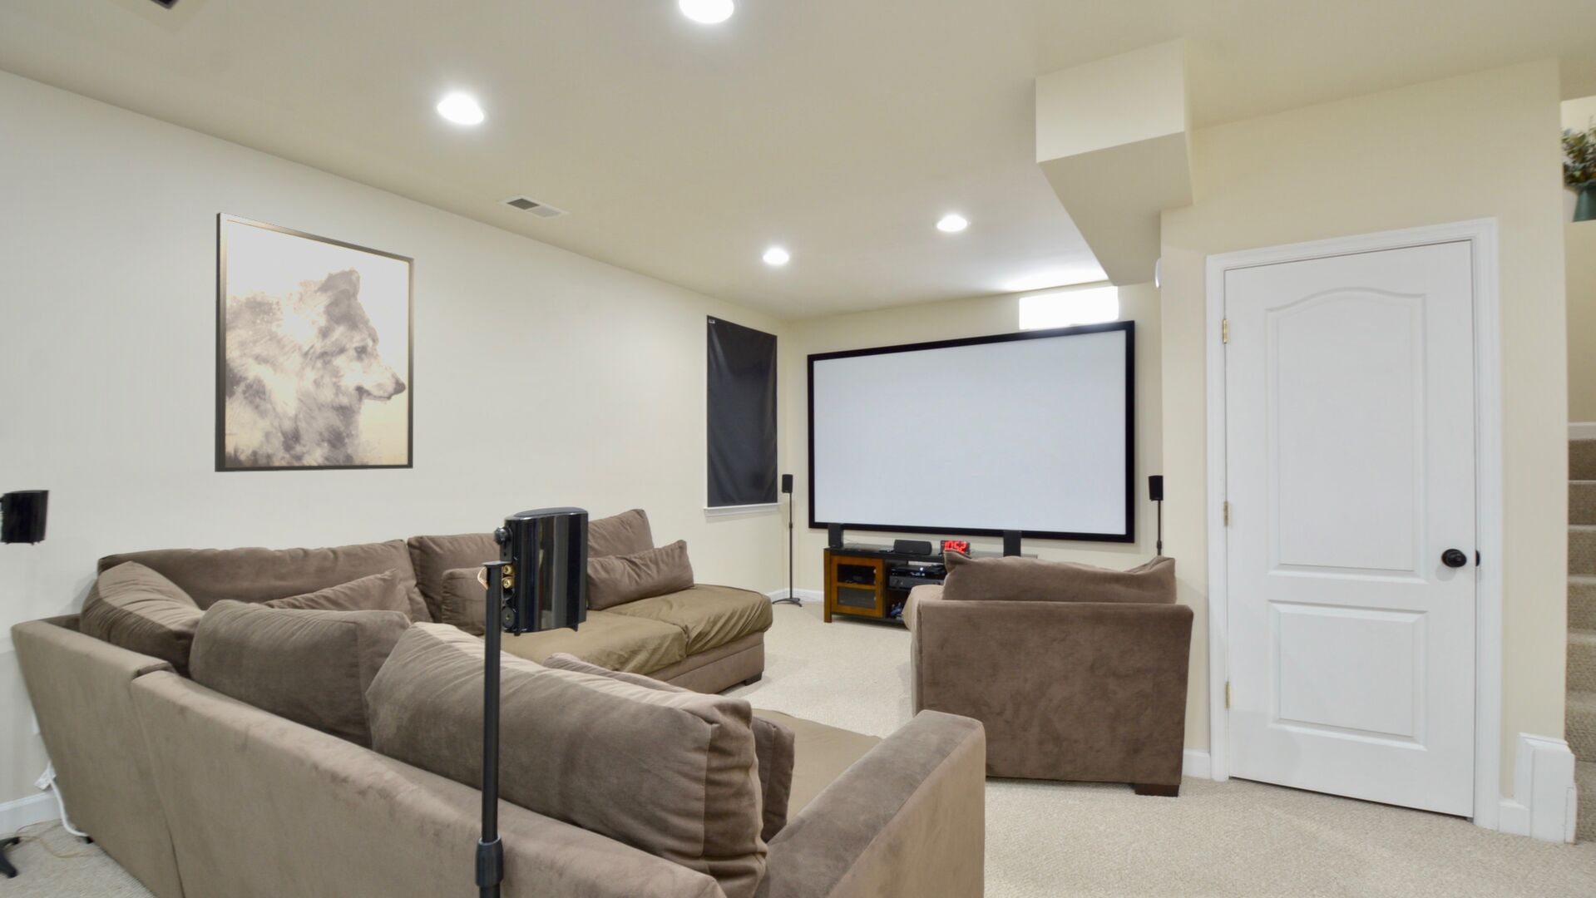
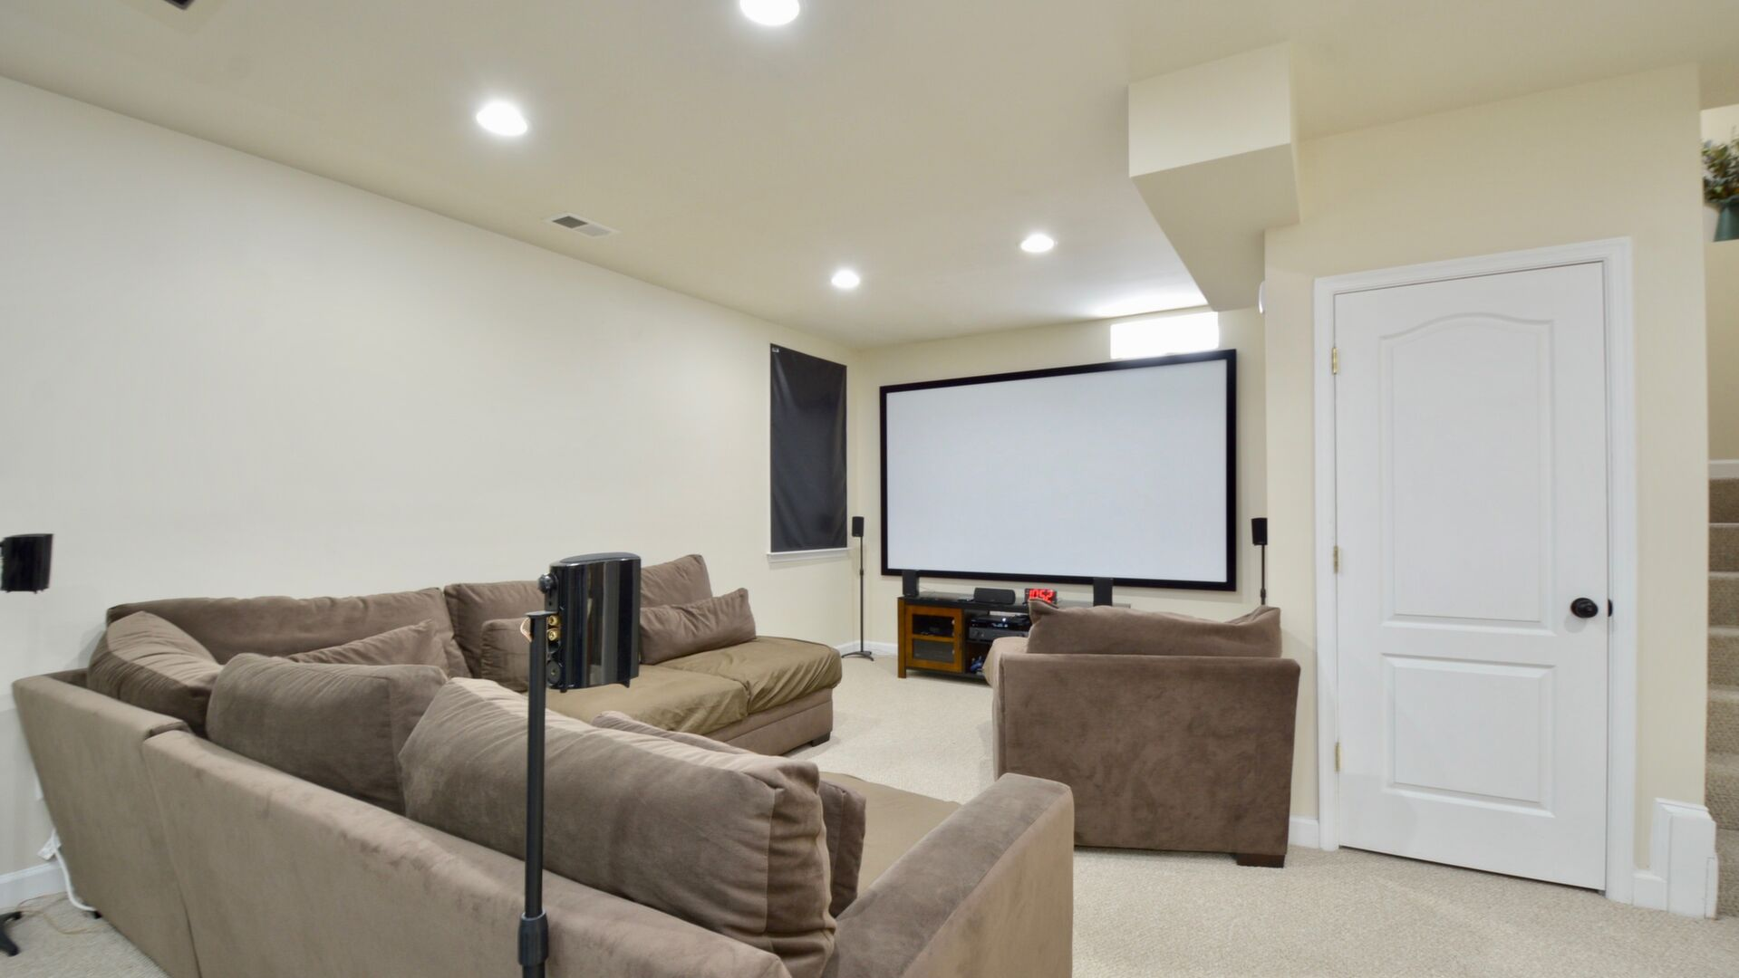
- wall art (324, 354)
